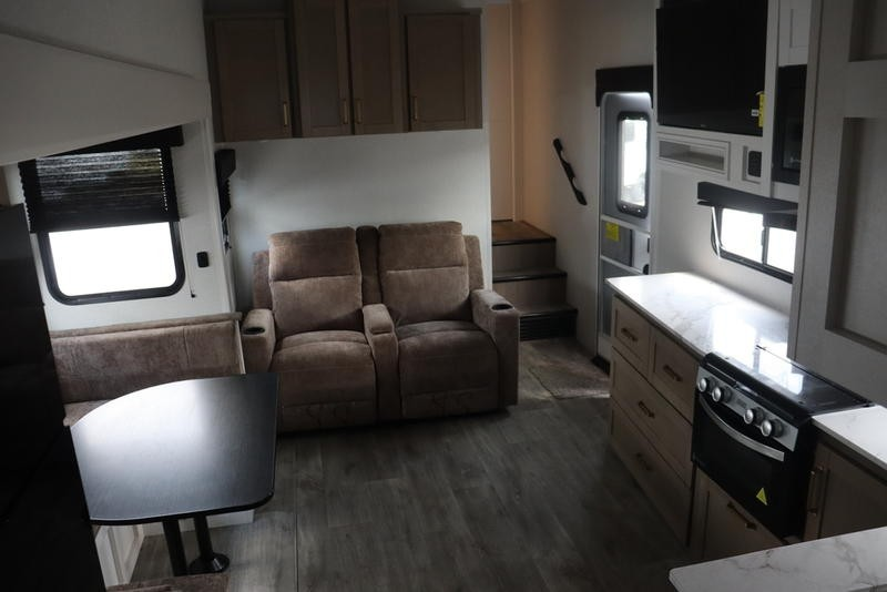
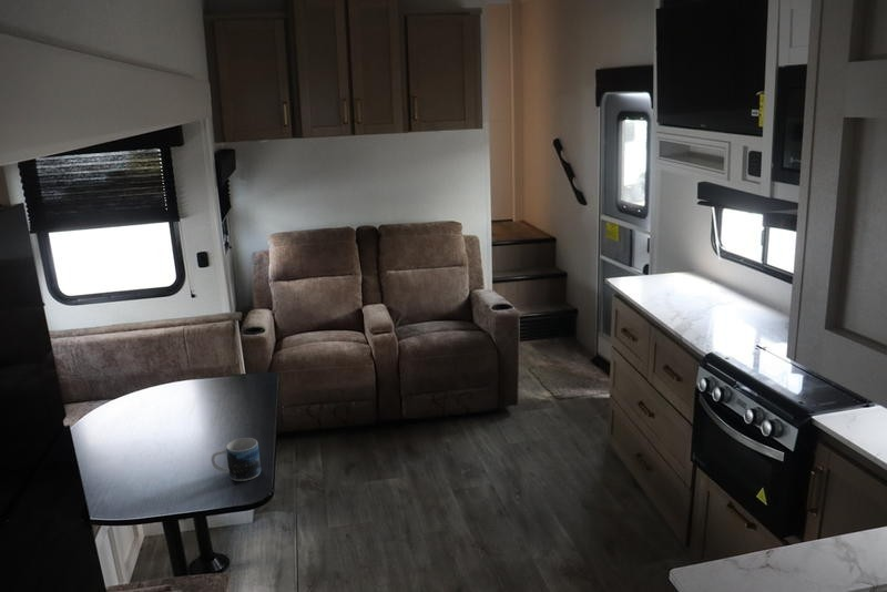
+ mug (235, 460)
